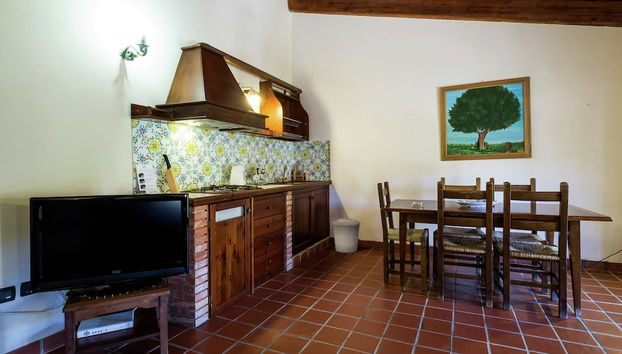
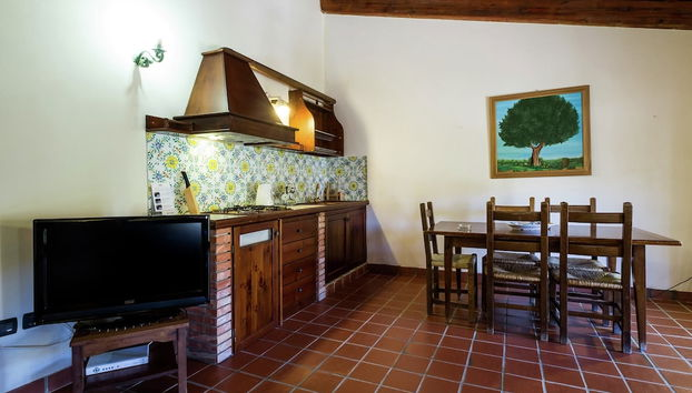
- trash can (346, 233)
